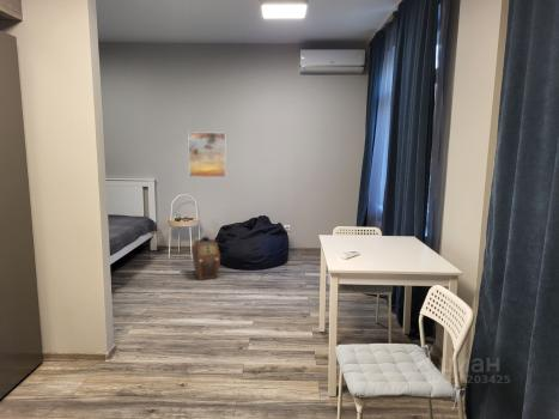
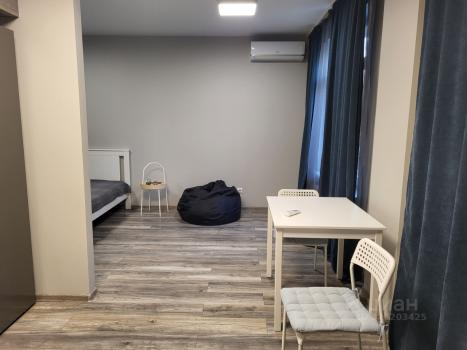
- speaker (206, 255)
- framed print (207, 154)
